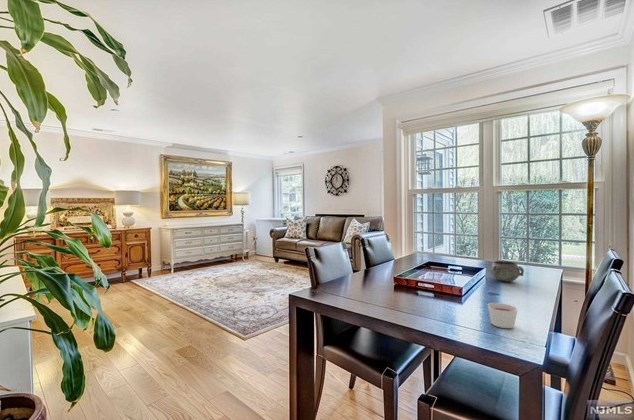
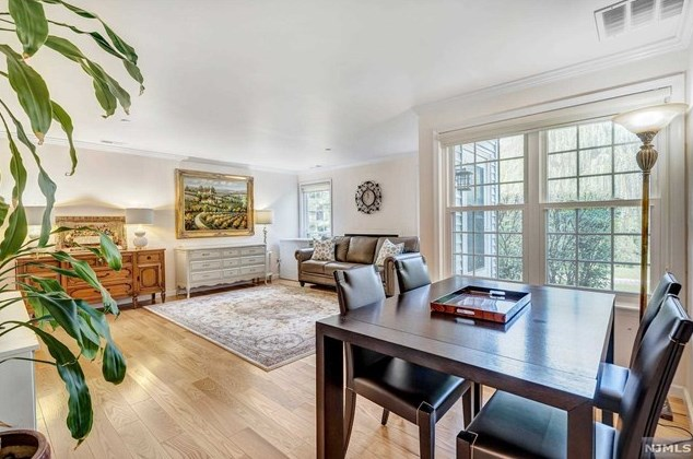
- decorative bowl (505, 271)
- candle (502, 315)
